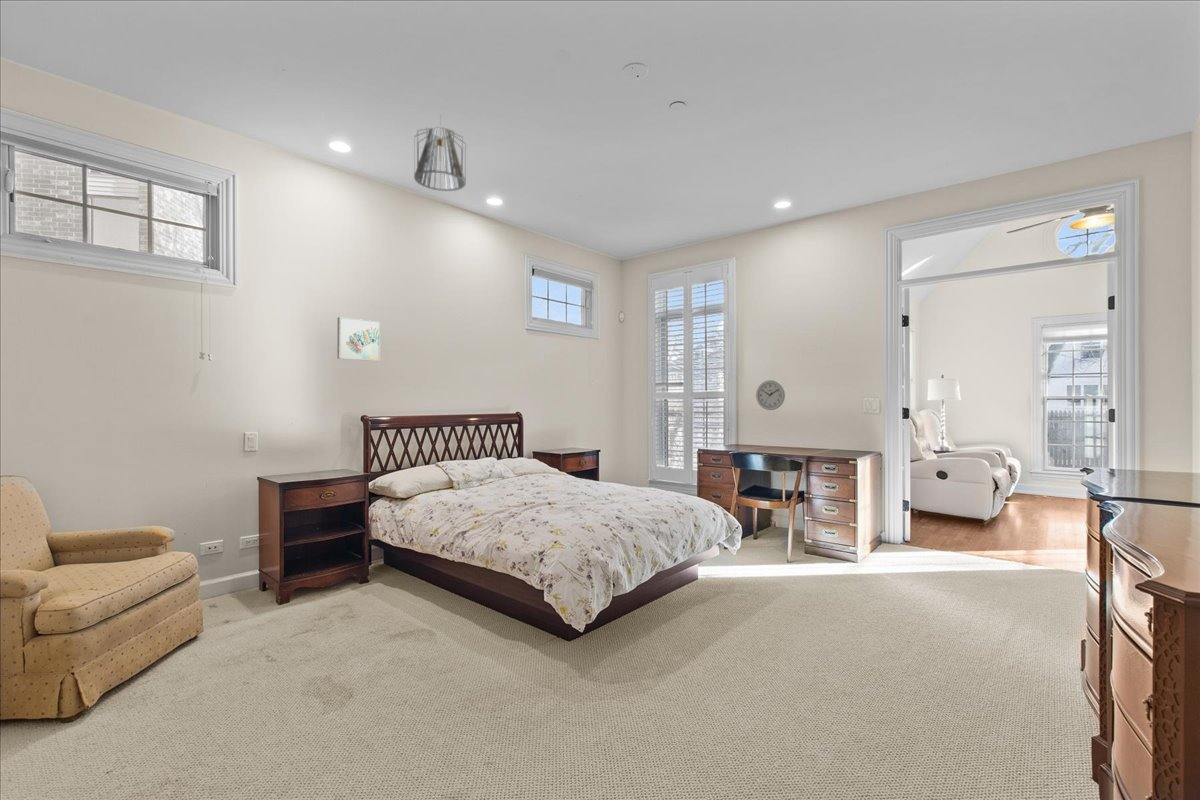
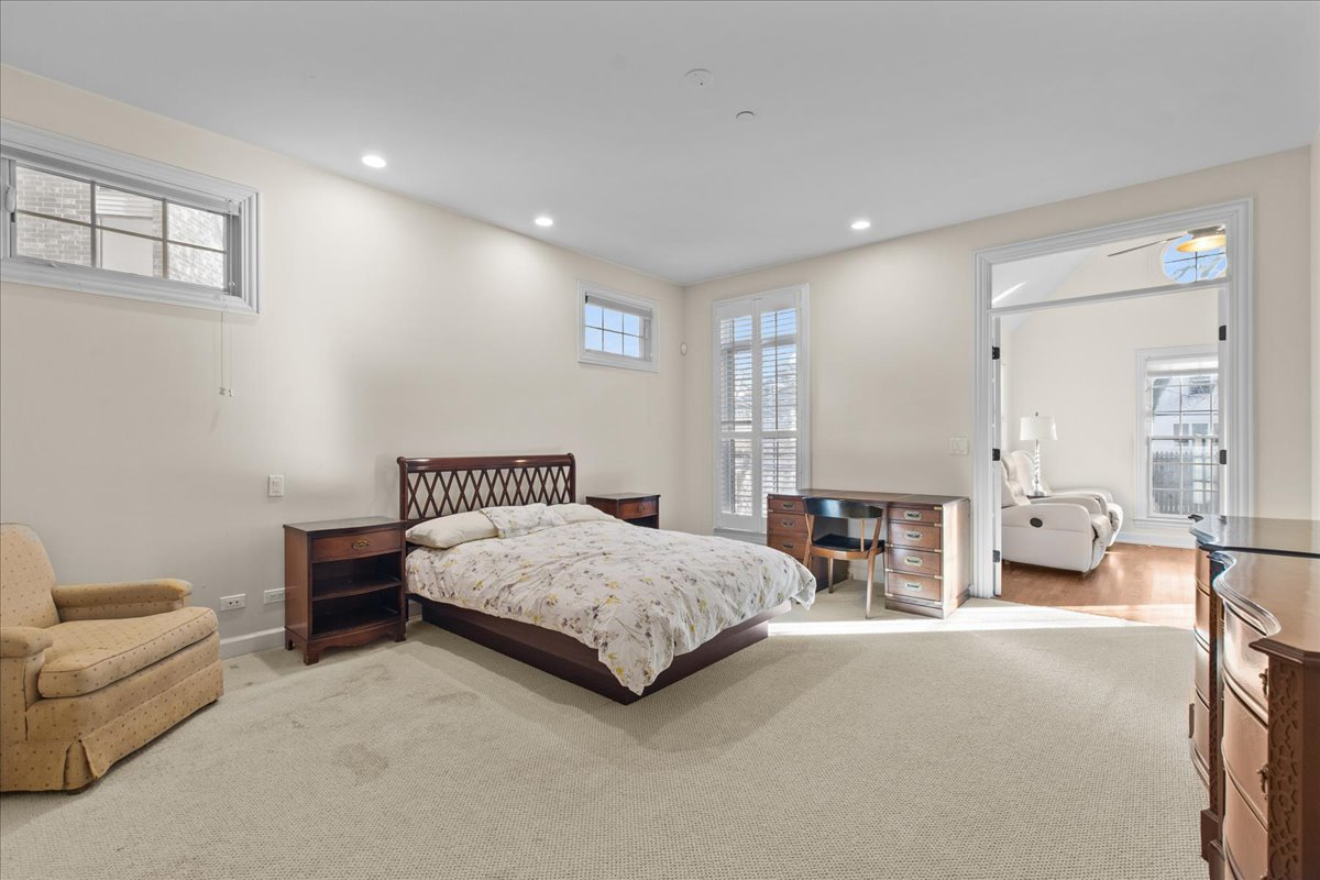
- wall art (359, 339)
- pendant light (440, 147)
- wall clock (770, 395)
